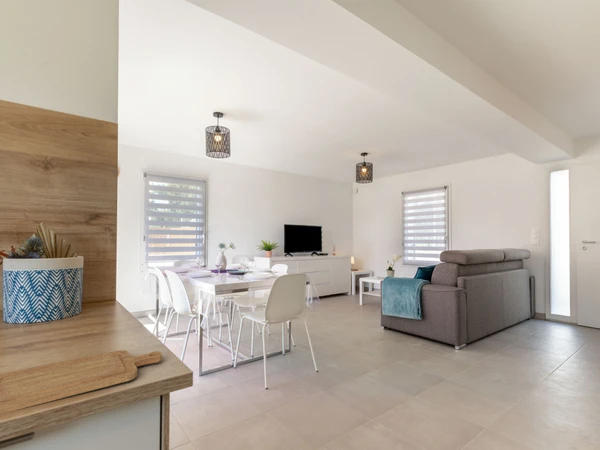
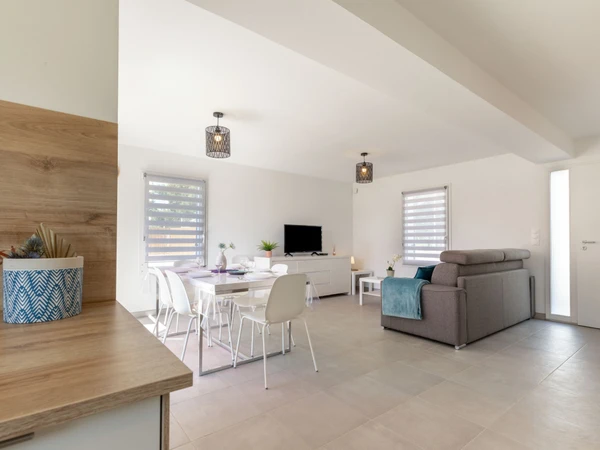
- chopping board (84, 373)
